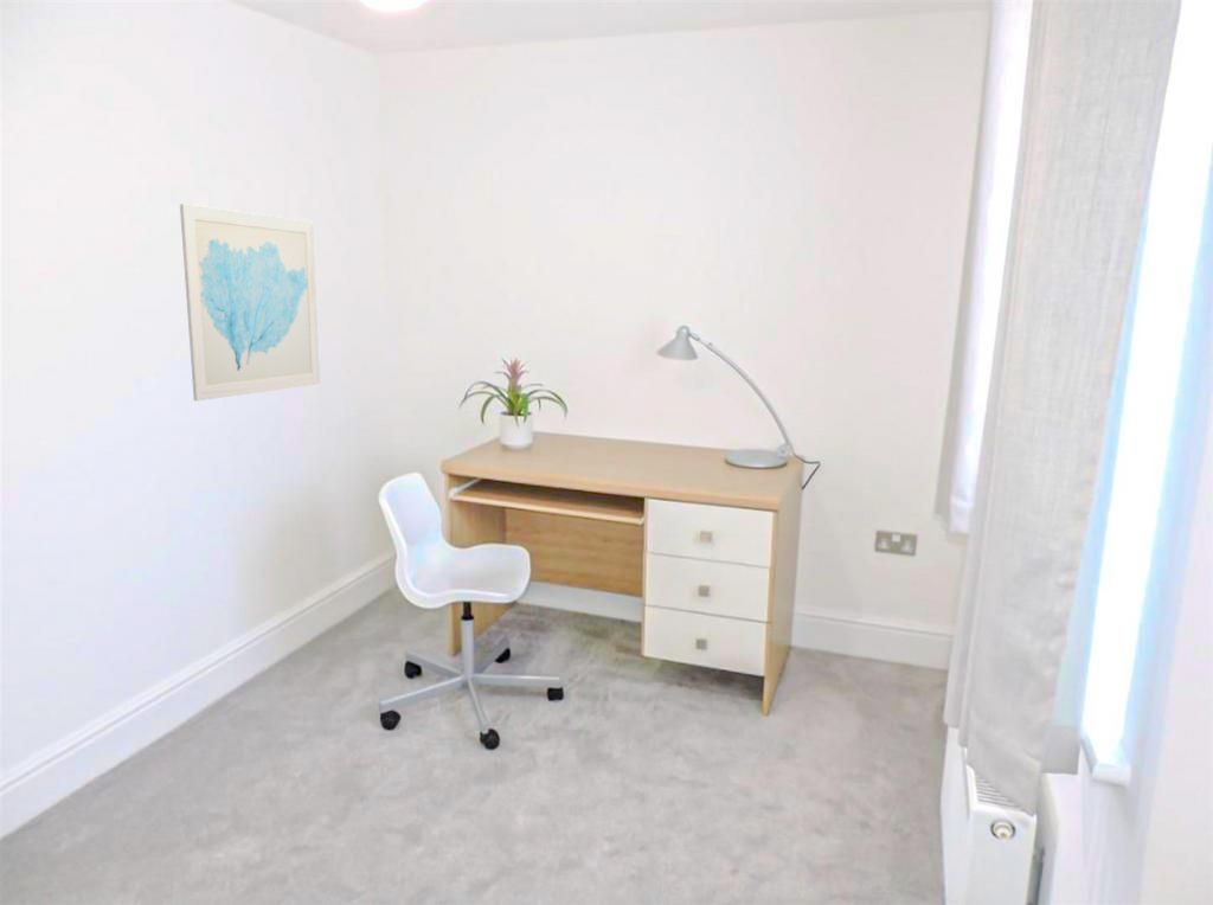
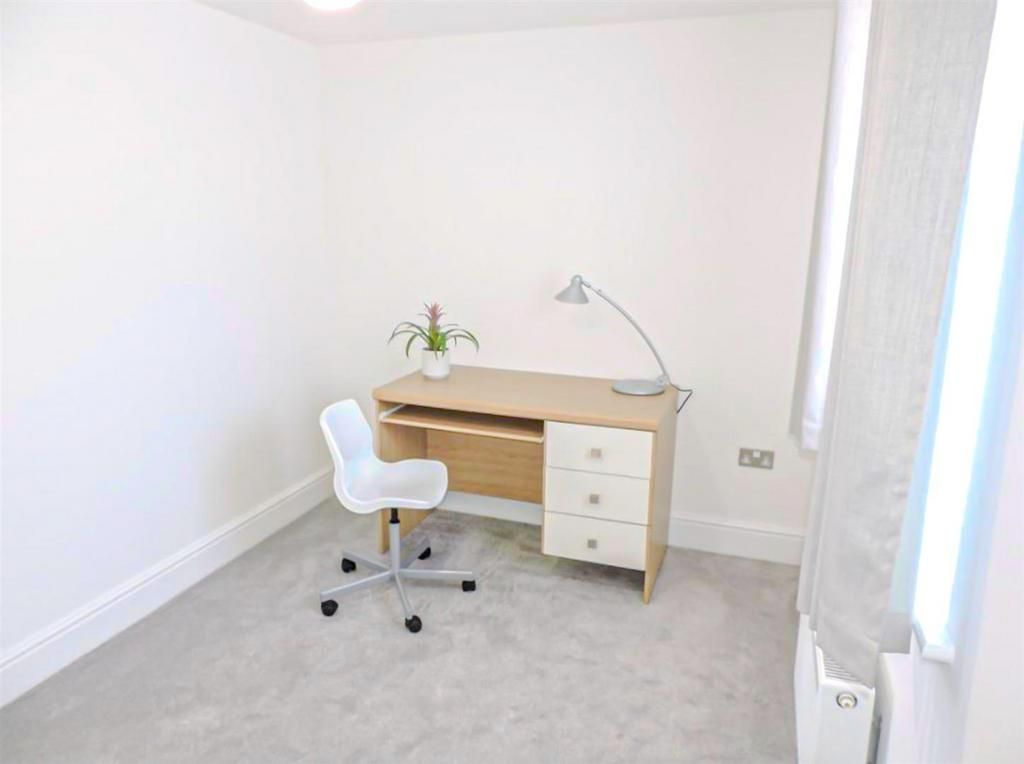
- wall art (257, 304)
